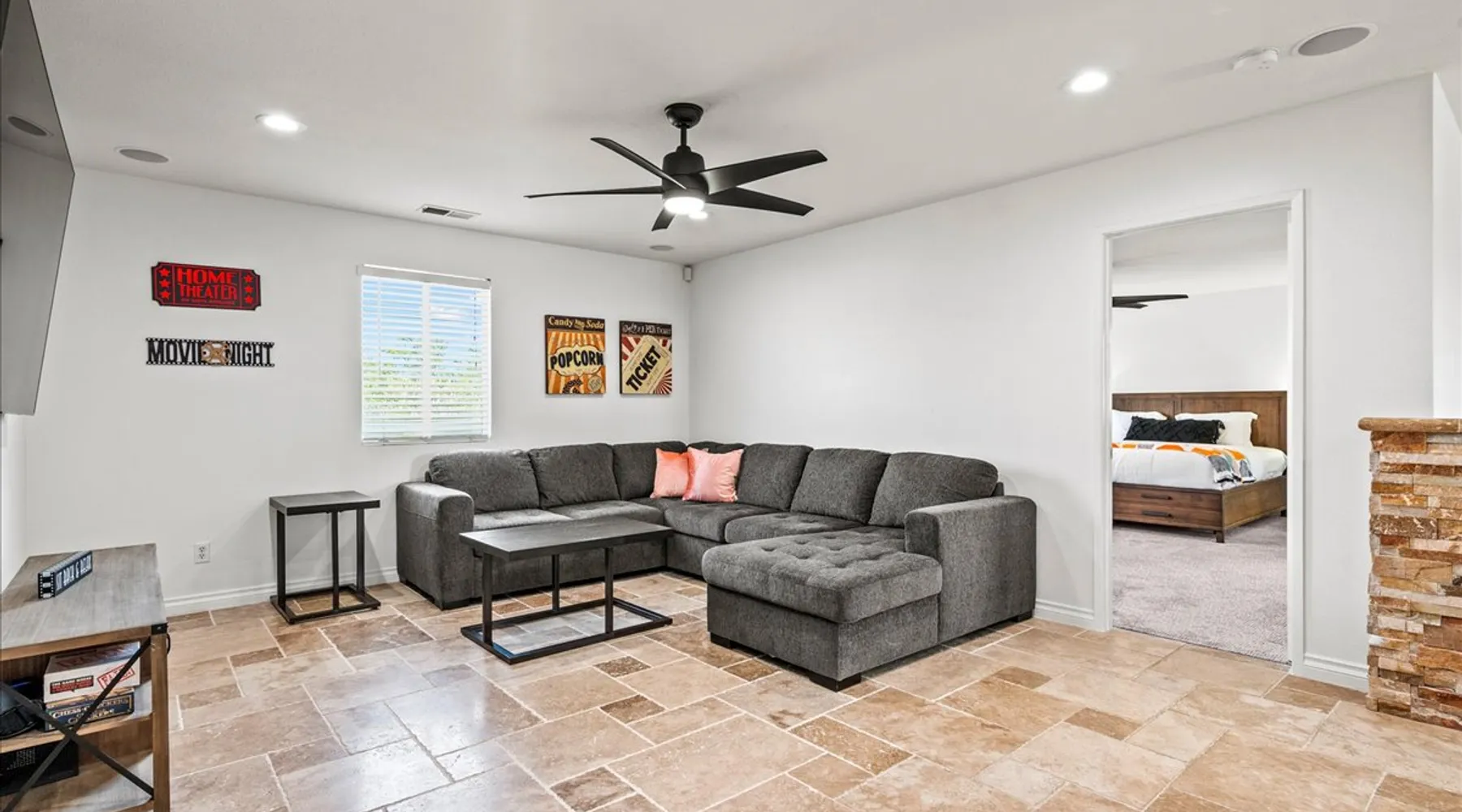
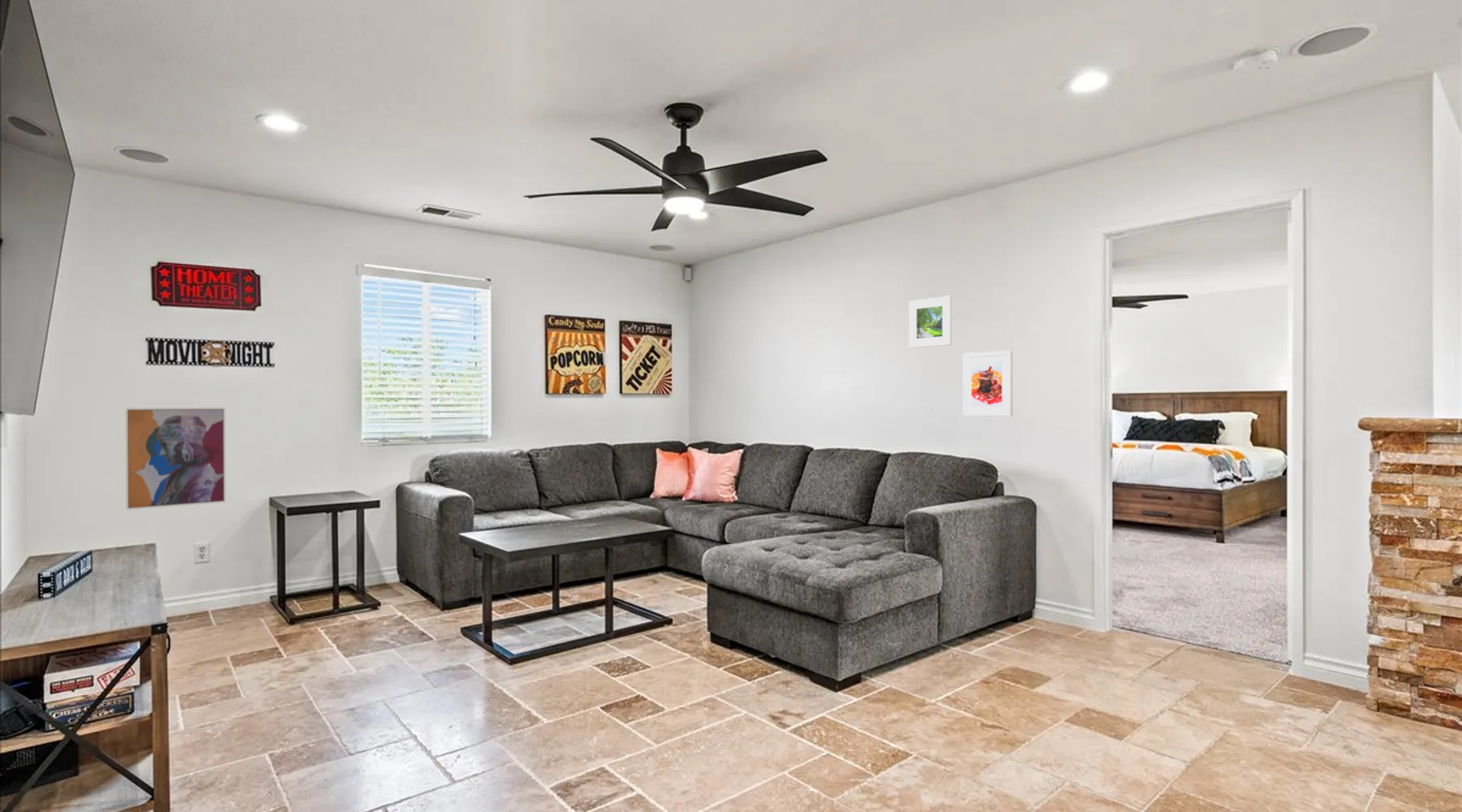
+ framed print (929, 322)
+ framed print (987, 384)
+ wall art (177, 456)
